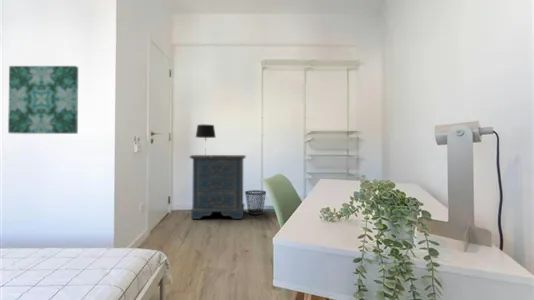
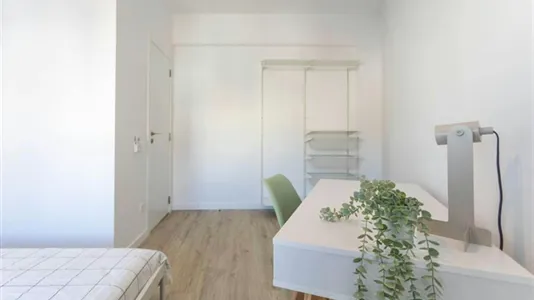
- wastebasket (255, 203)
- table lamp (205, 139)
- dresser (219, 185)
- wall art (43, 99)
